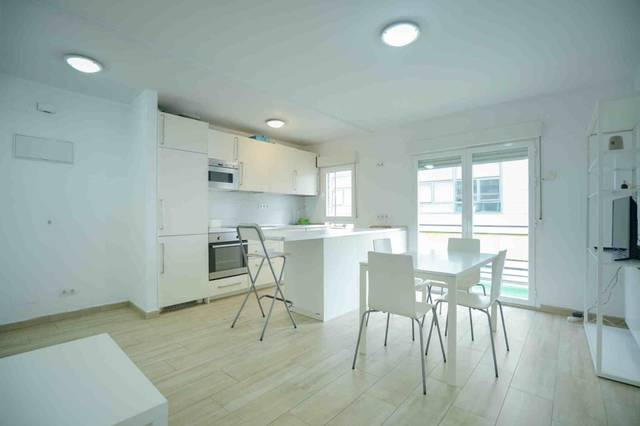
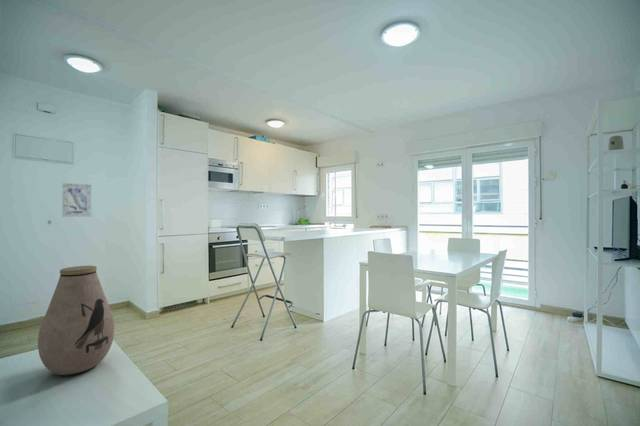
+ vase (78, 317)
+ wall art (77, 200)
